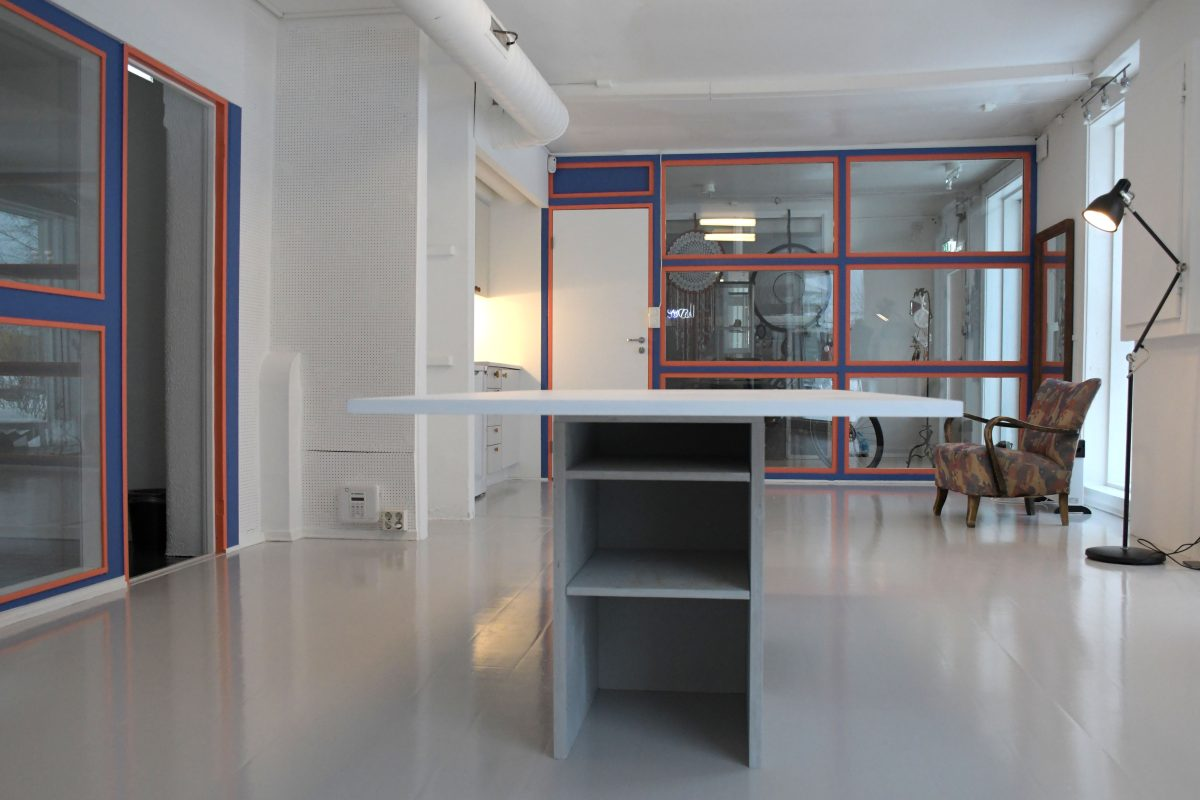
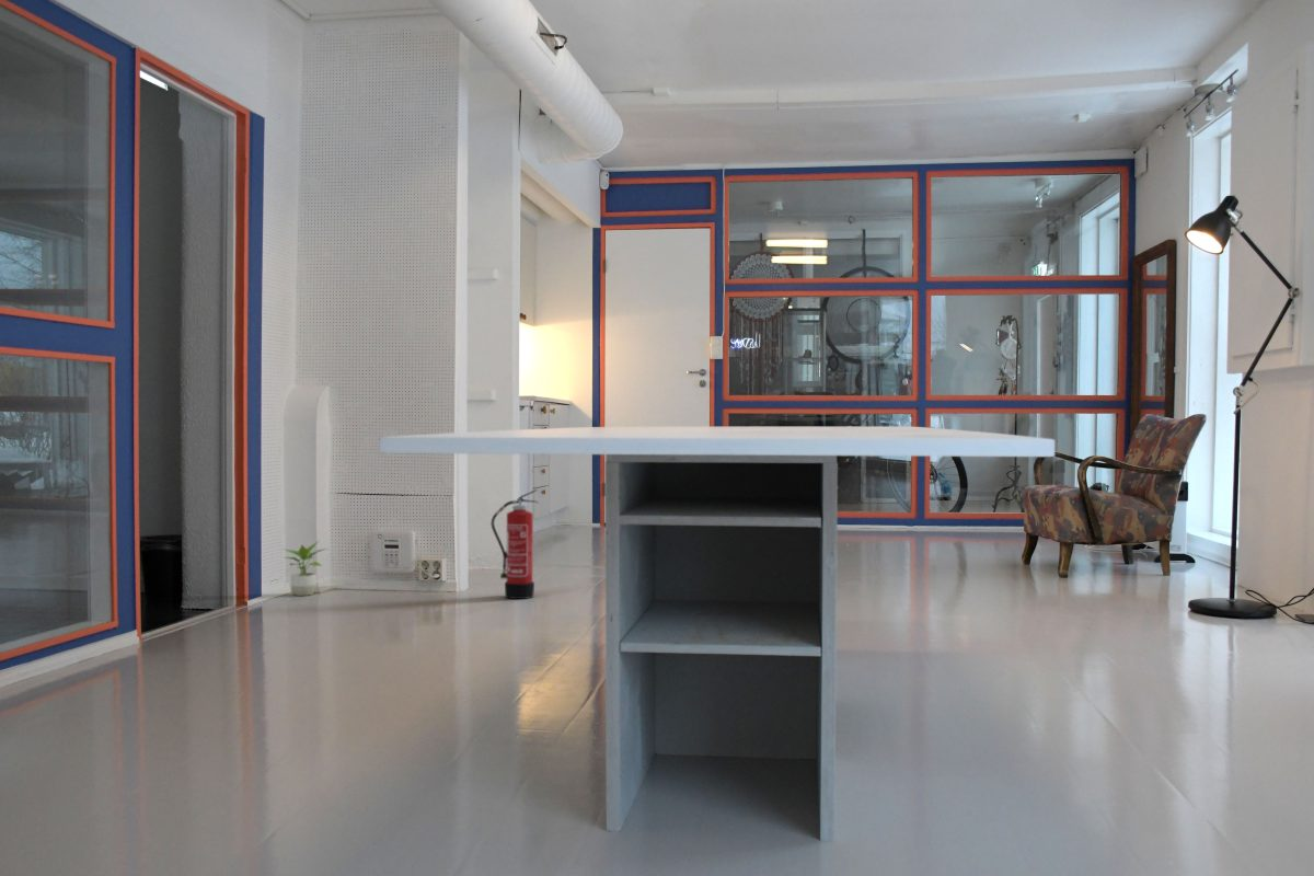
+ fire extinguisher (514, 542)
+ potted plant (306, 566)
